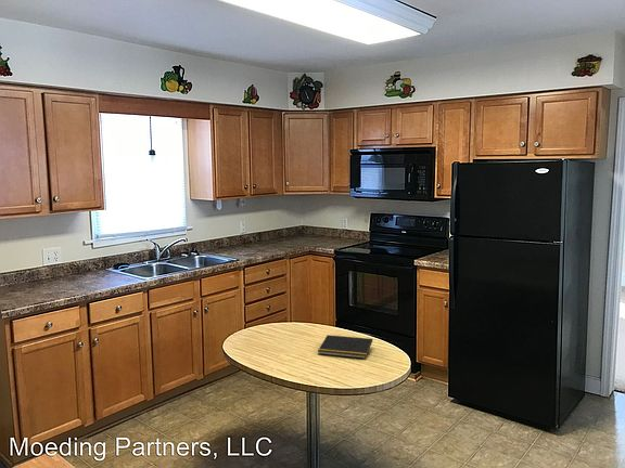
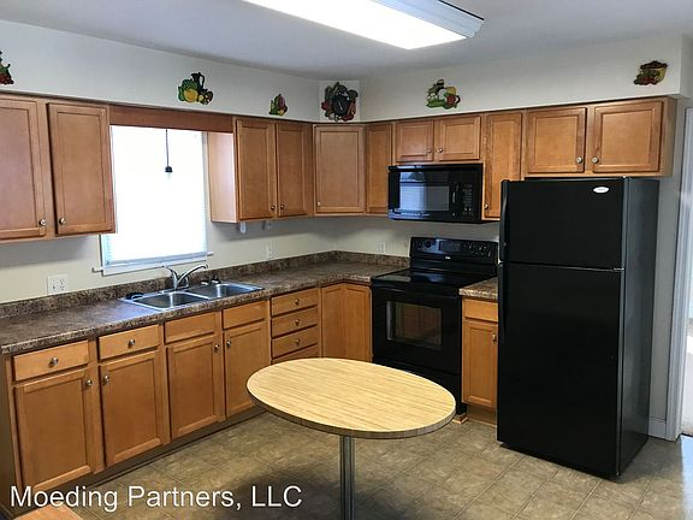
- notepad (345, 346)
